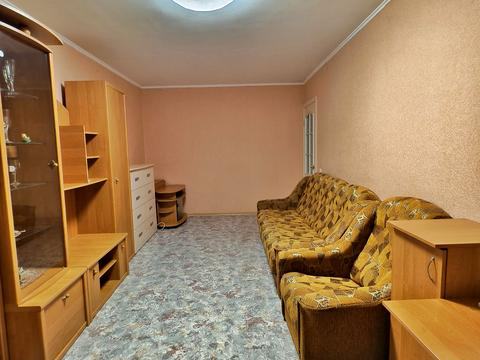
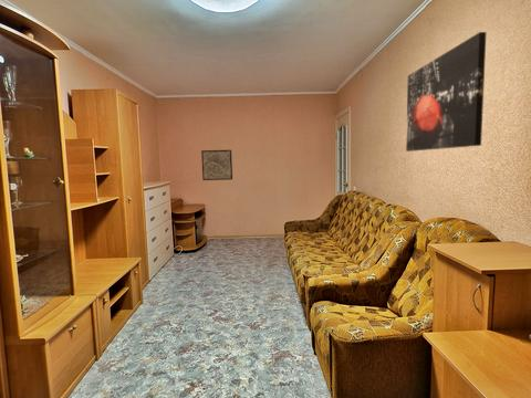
+ wall art (437, 104)
+ wall art (217, 165)
